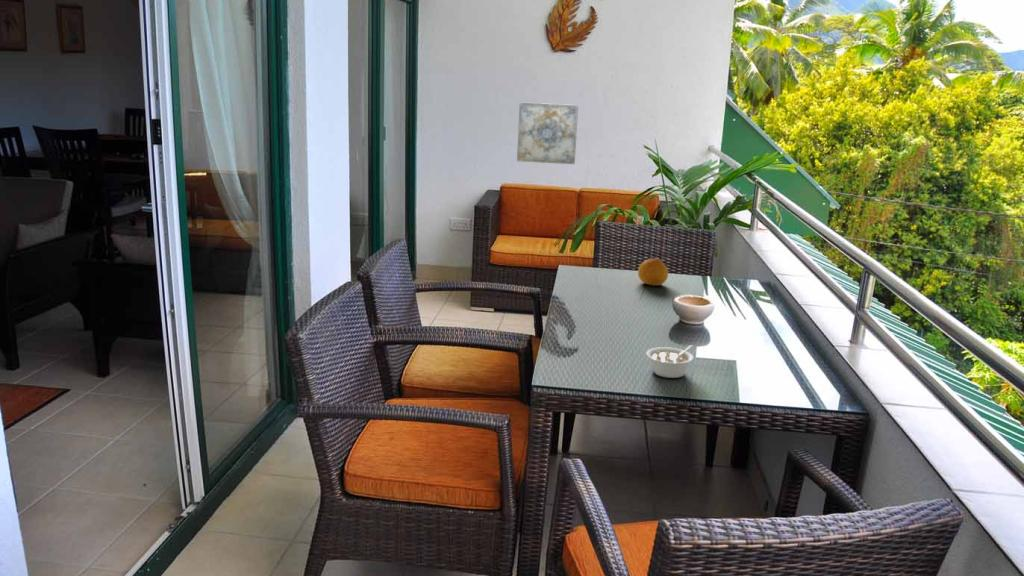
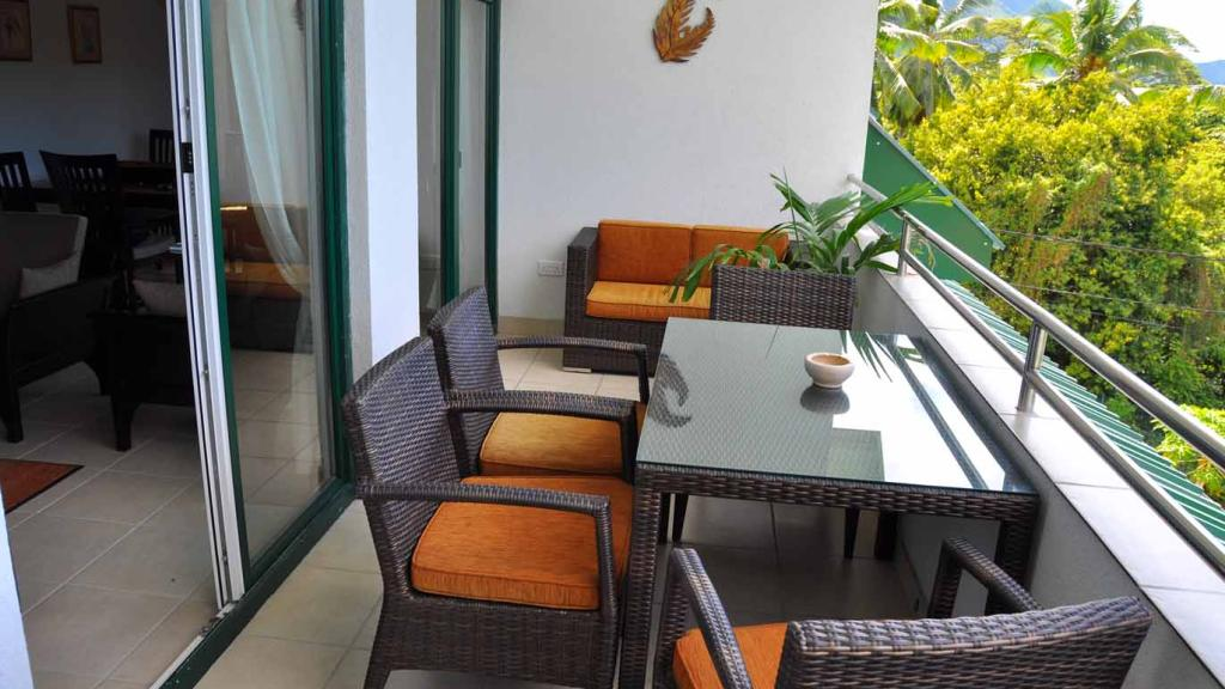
- fruit (653, 271)
- wall art (547, 133)
- legume (669, 361)
